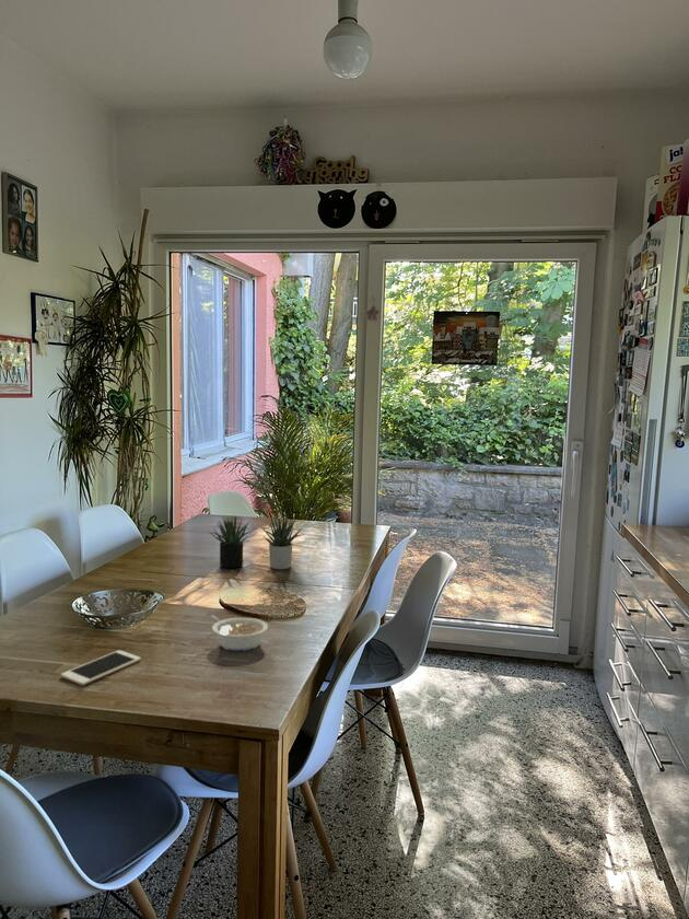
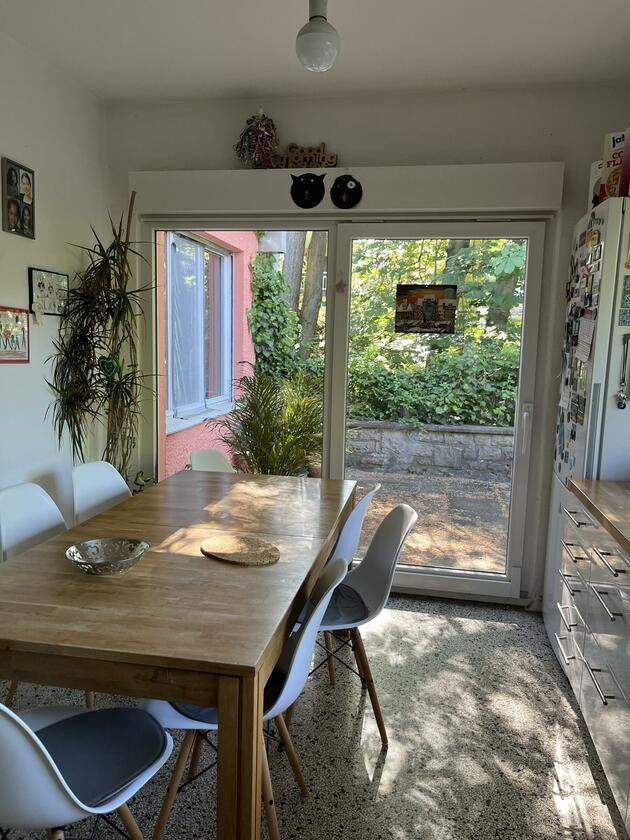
- cell phone (102, 666)
- legume (237, 633)
- succulent plant (265, 537)
